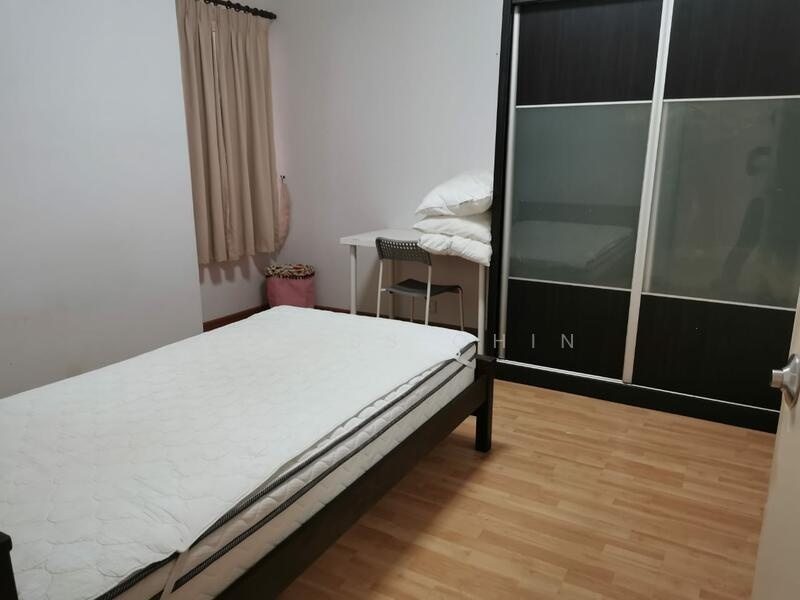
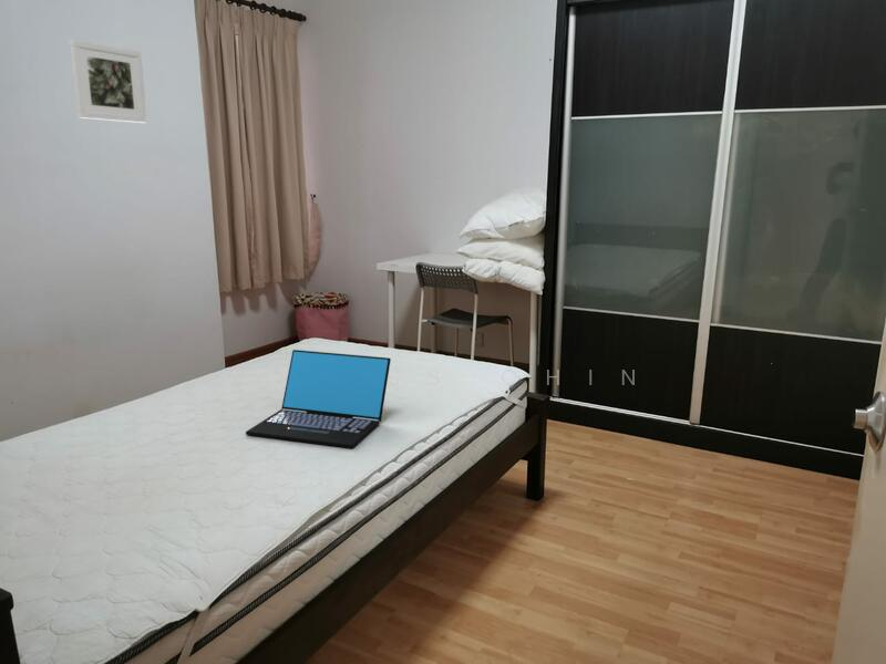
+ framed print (110, 83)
+ laptop (320, 394)
